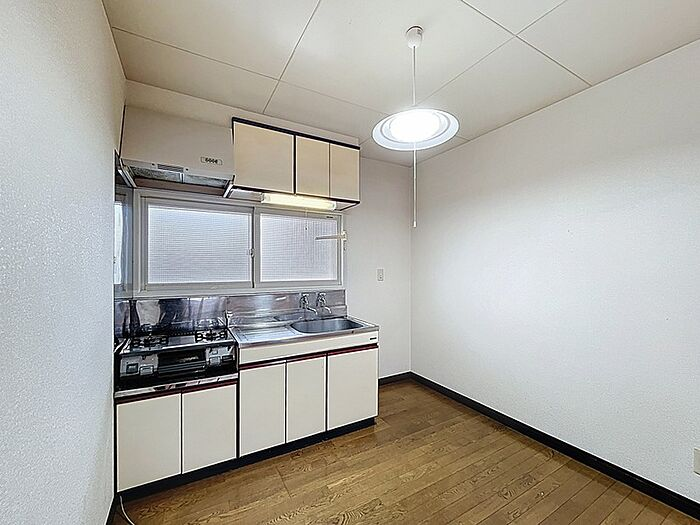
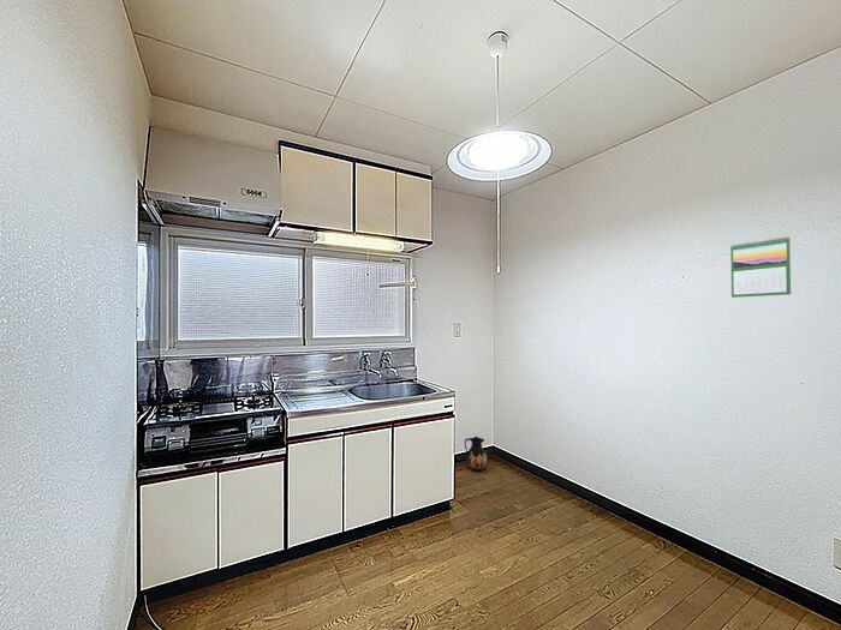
+ ceramic jug (476, 454)
+ calendar (758, 268)
